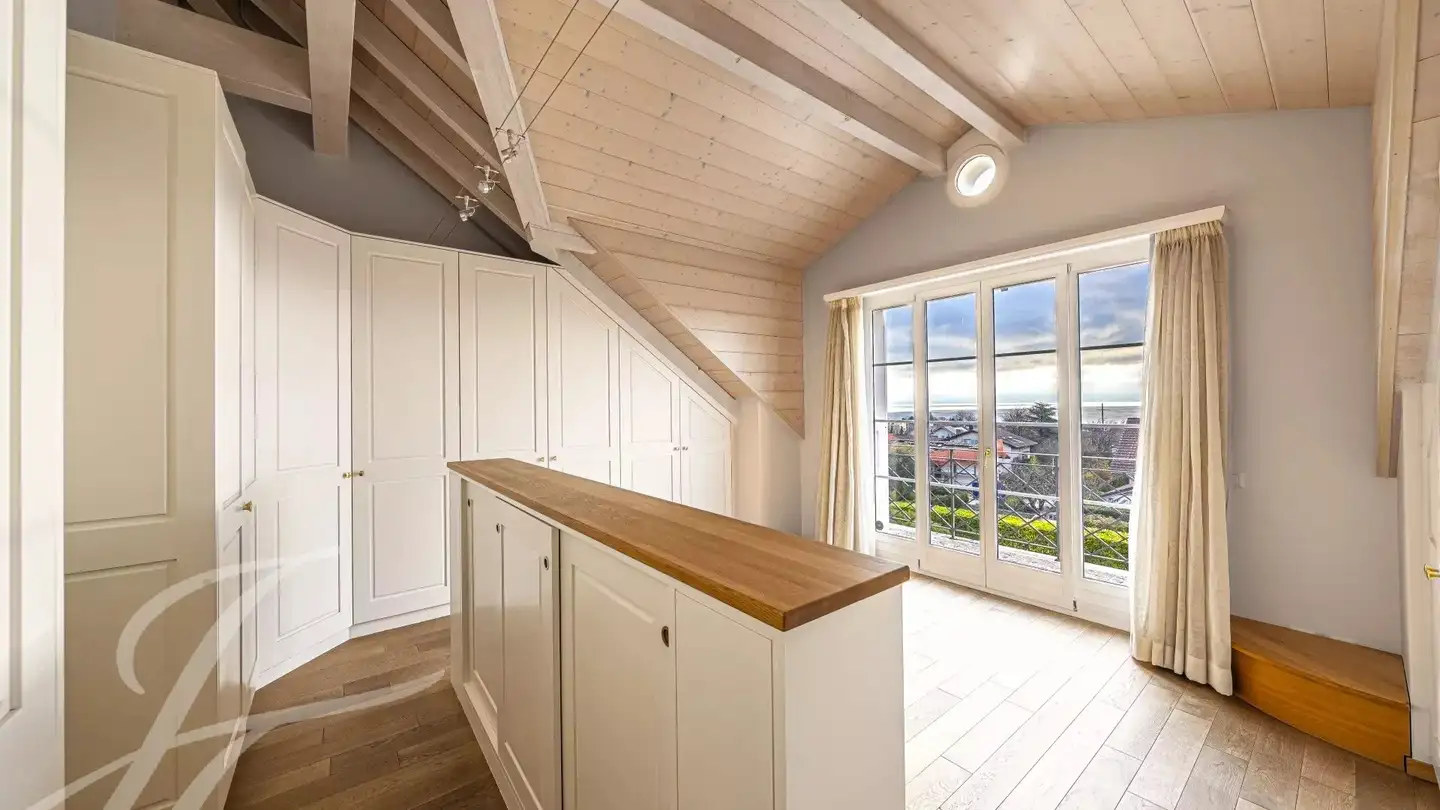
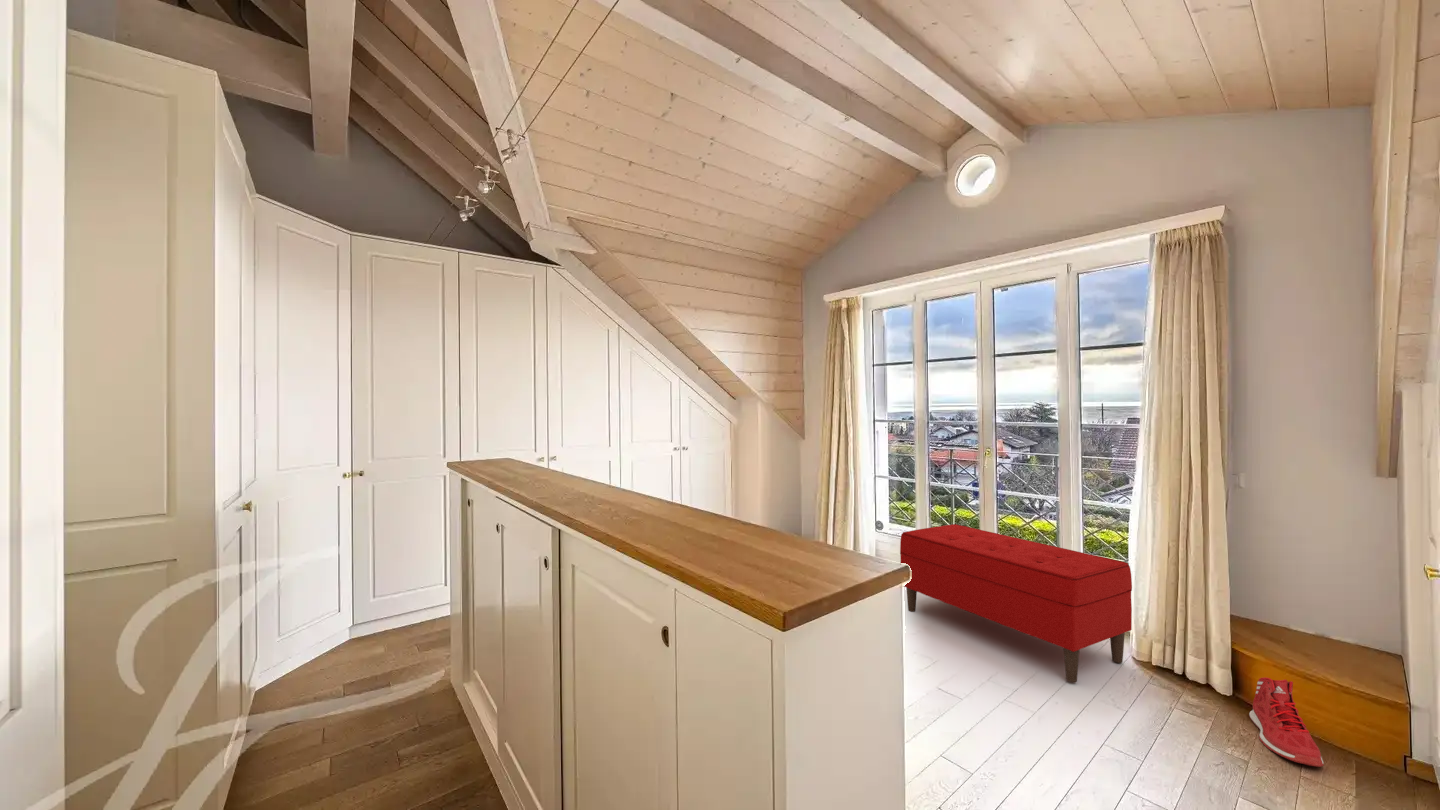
+ sneaker (1283, 713)
+ bench (1002, 589)
